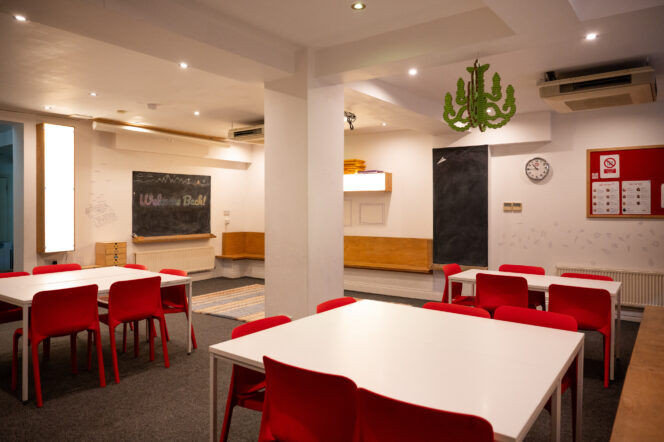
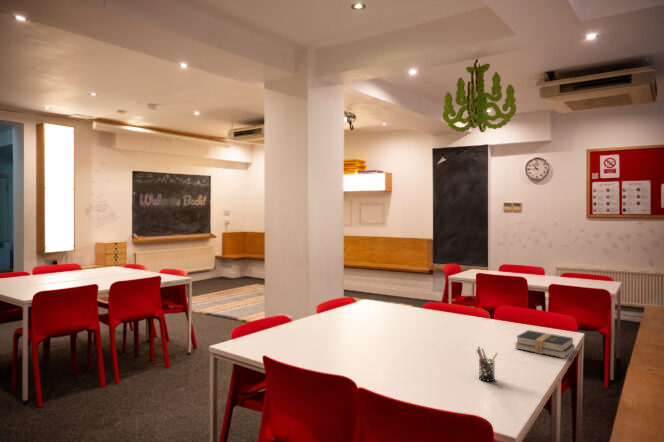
+ pen holder (485, 363)
+ hardback book (544, 342)
